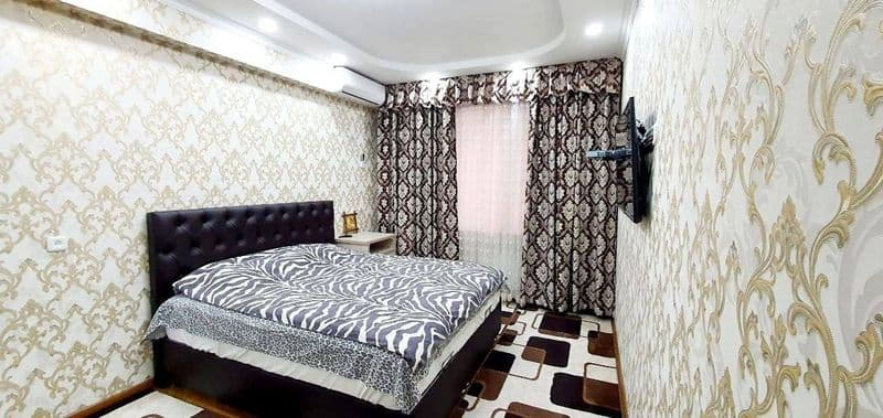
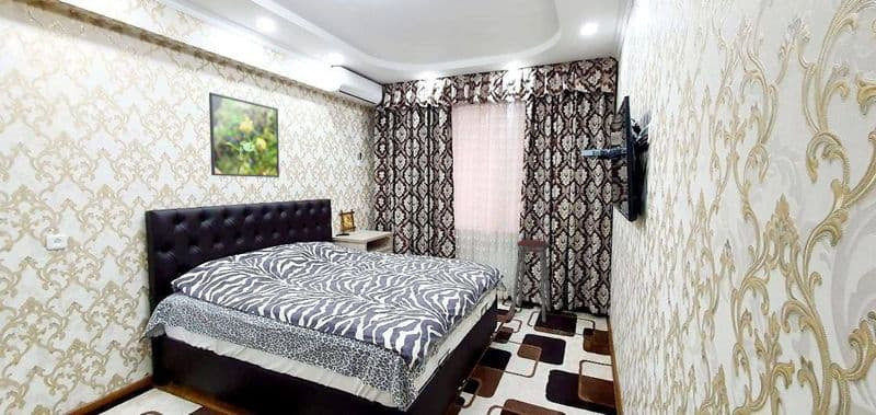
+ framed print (247, 139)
+ music stool (522, 277)
